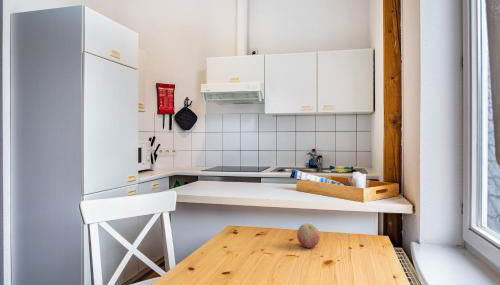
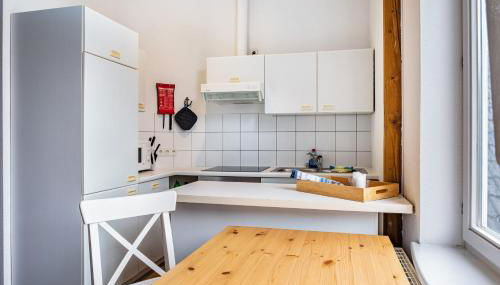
- fruit (308, 235)
